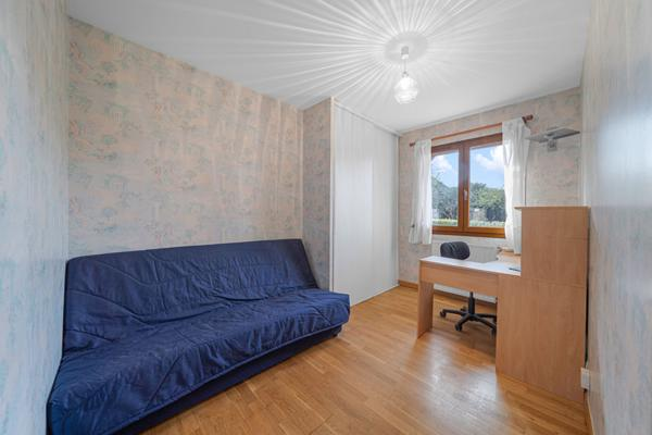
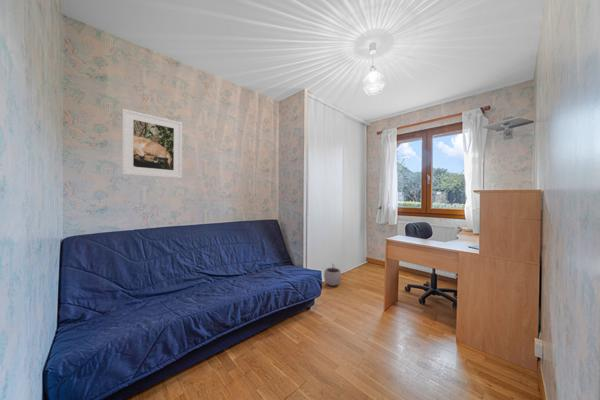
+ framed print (154, 146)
+ plant pot (332, 274)
